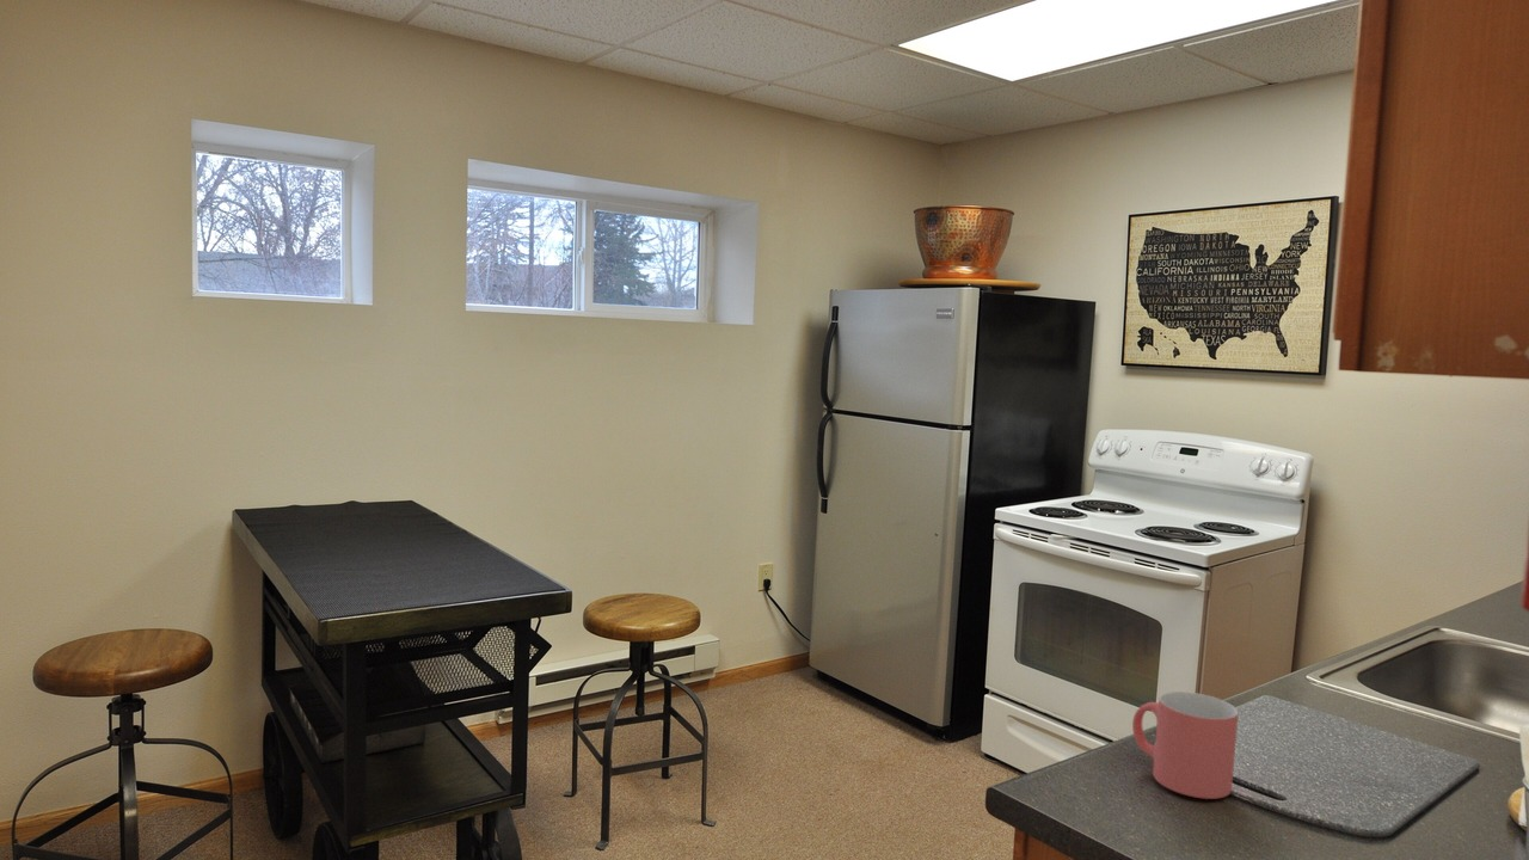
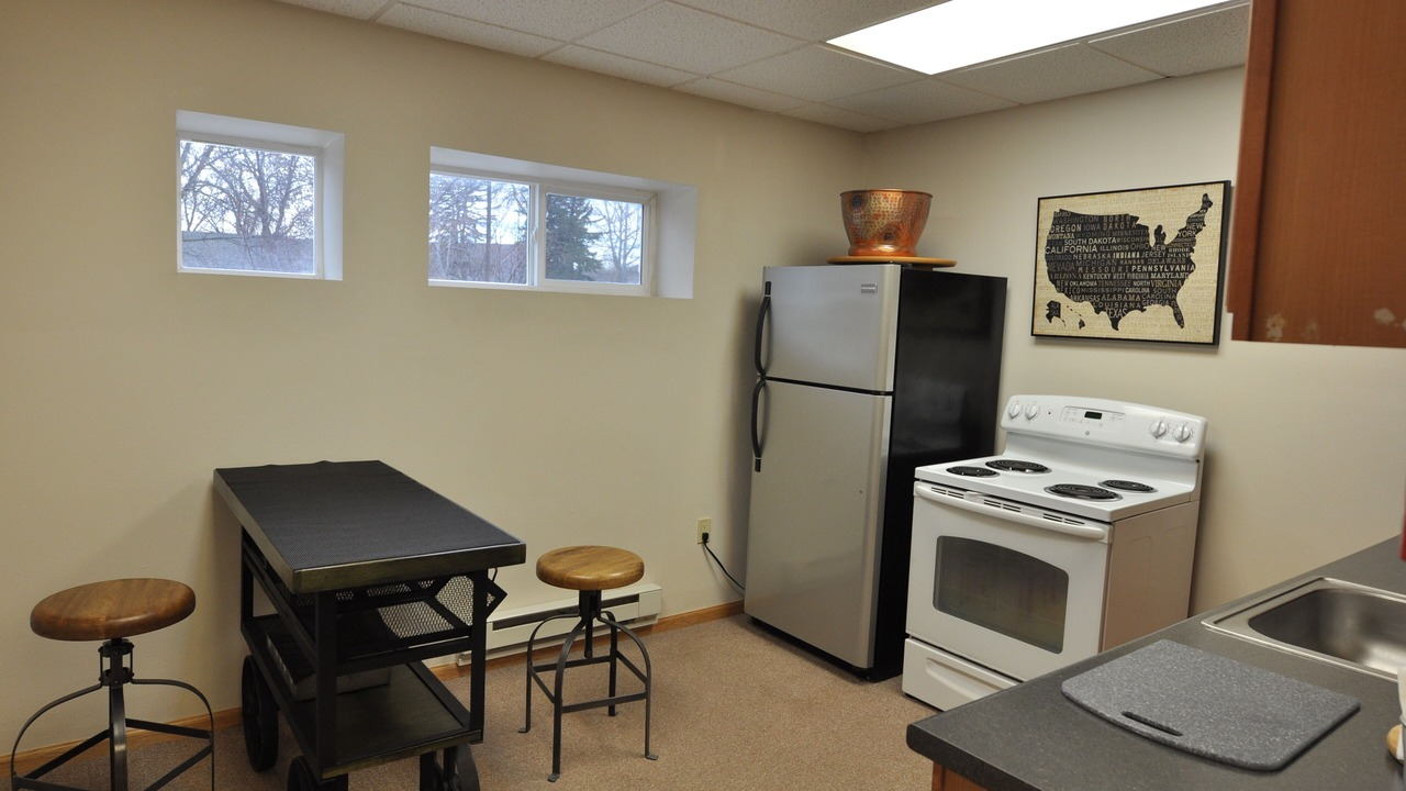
- mug (1180, 738)
